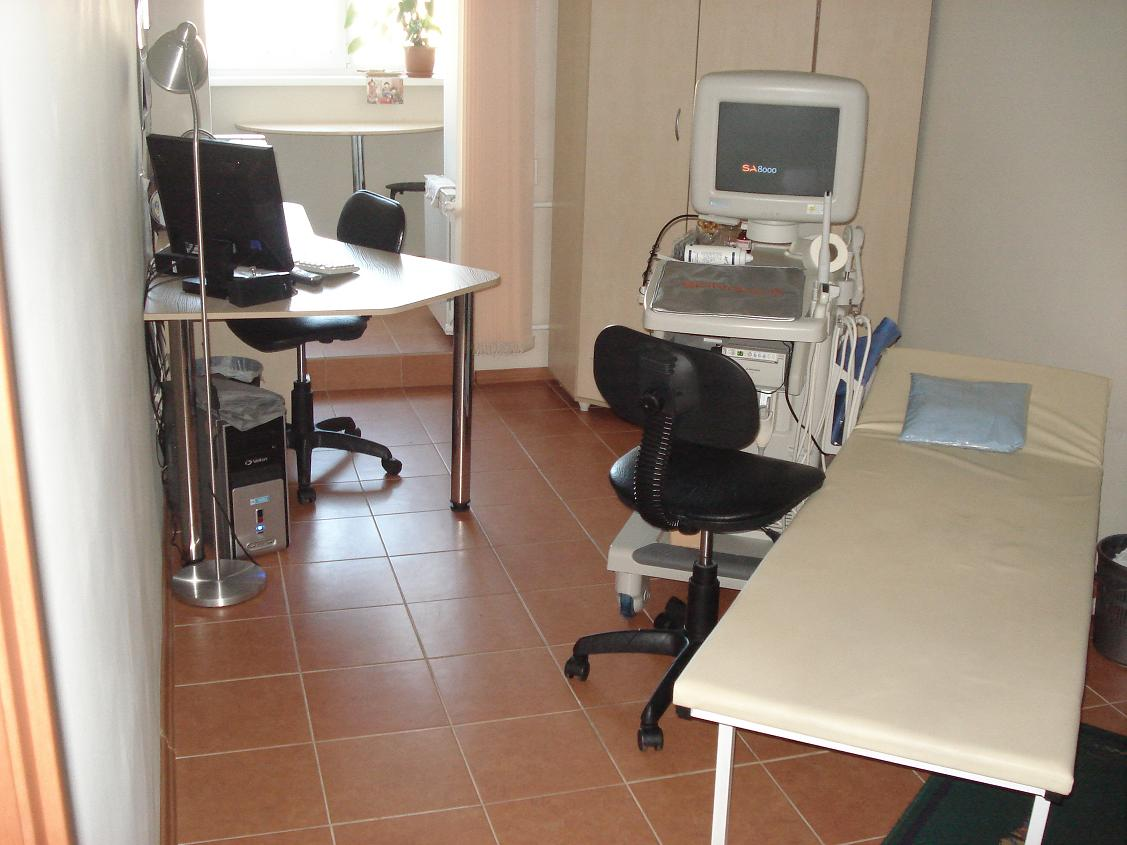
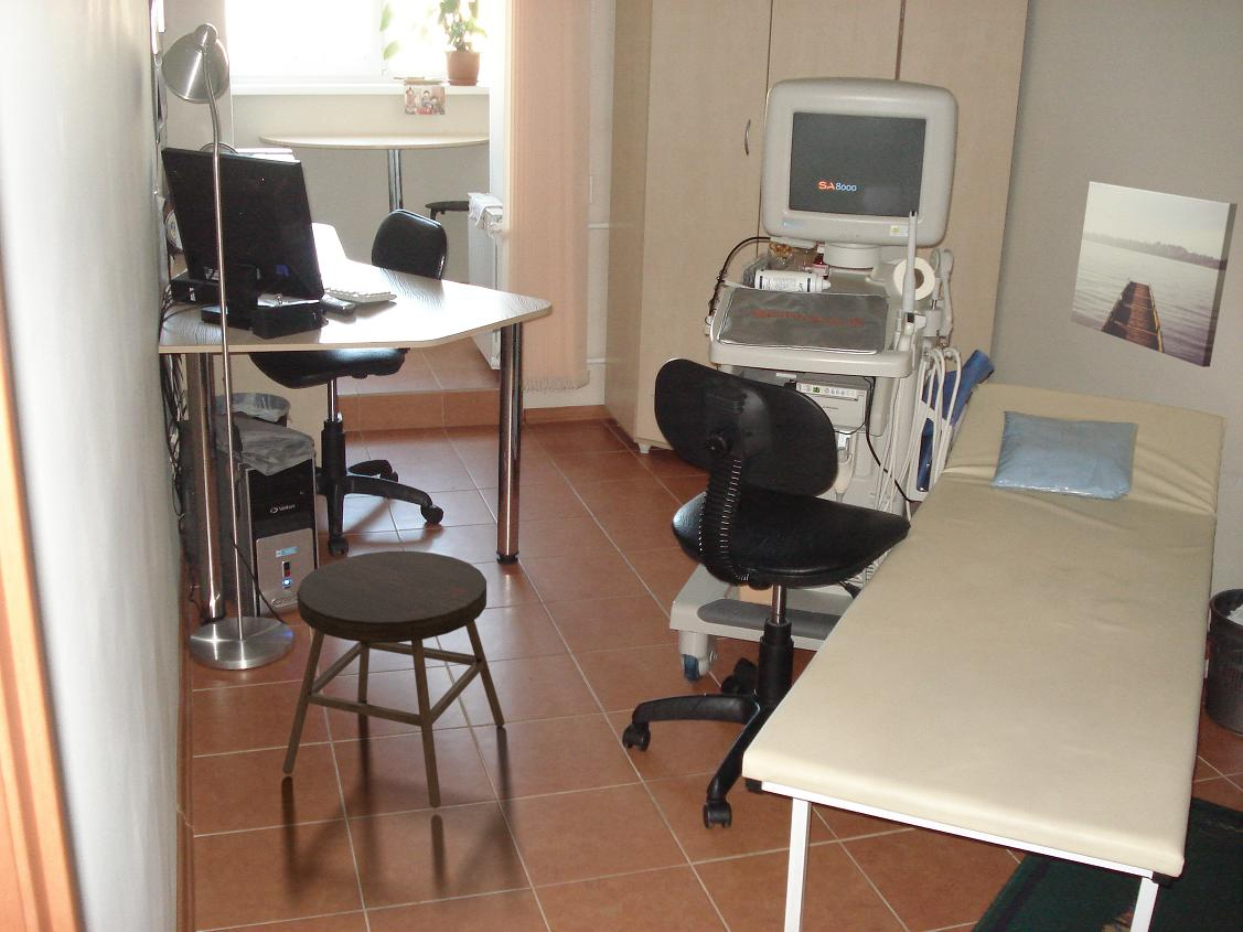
+ wall art (1146, 268)
+ stool (399, 653)
